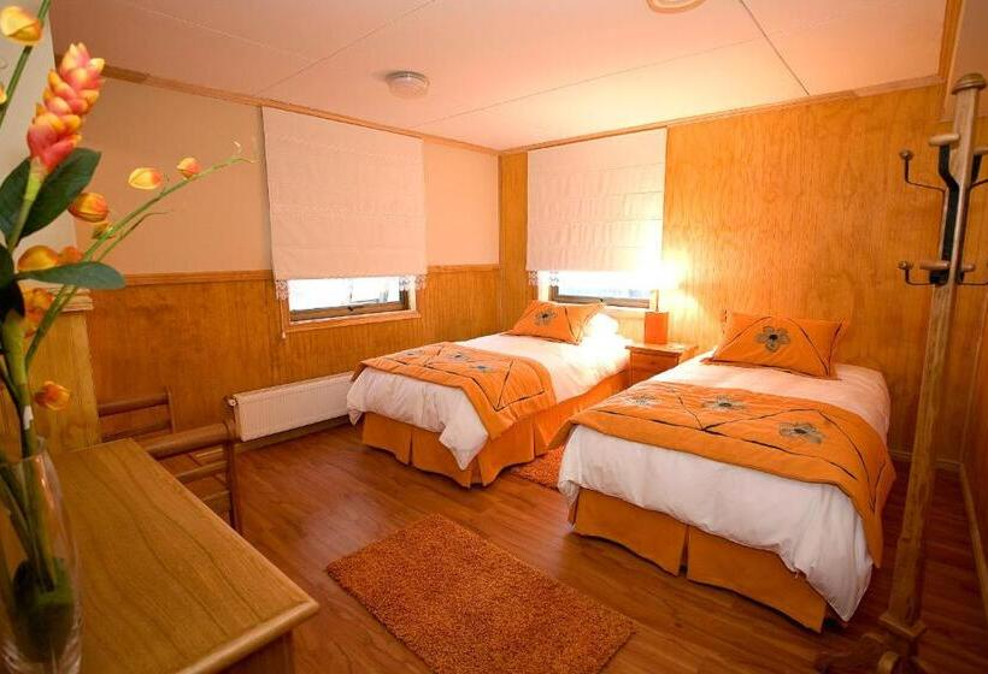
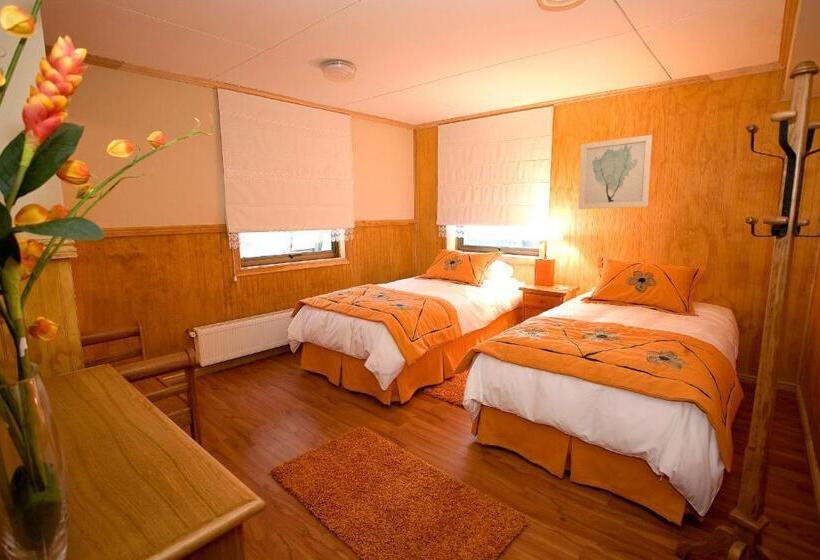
+ wall art (613, 174)
